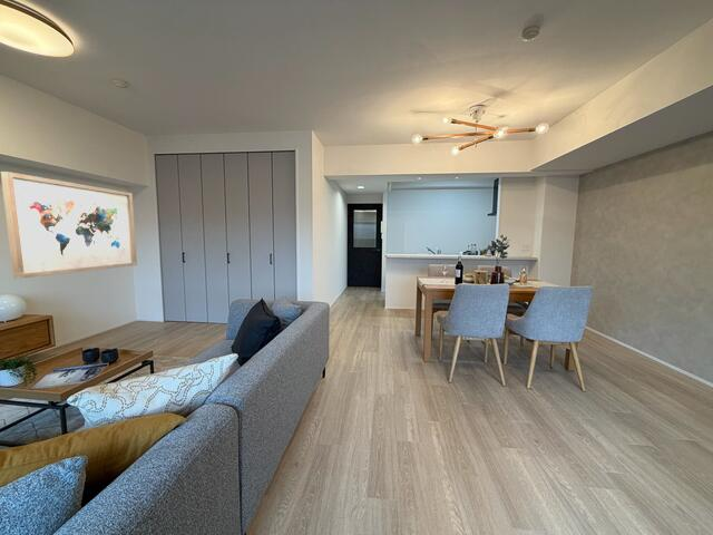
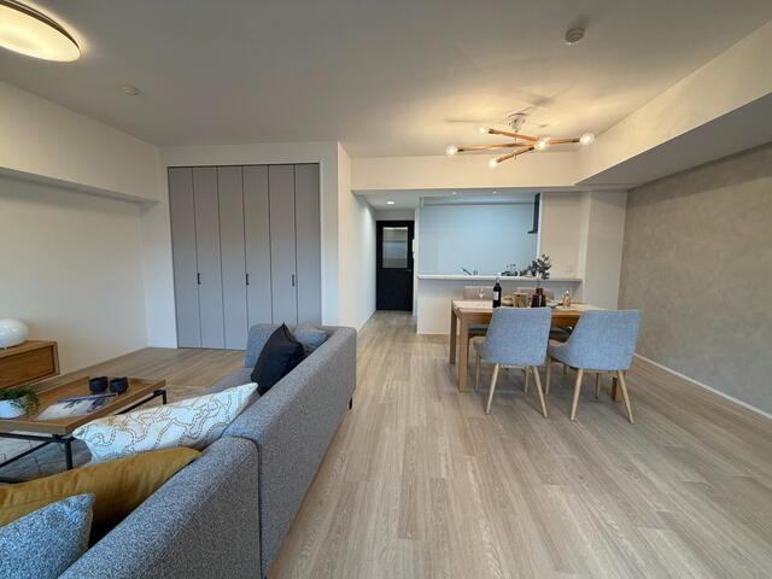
- wall art (82, 227)
